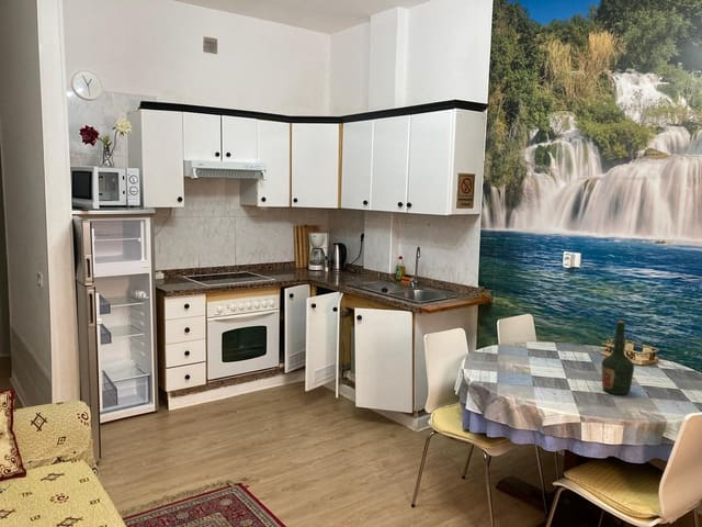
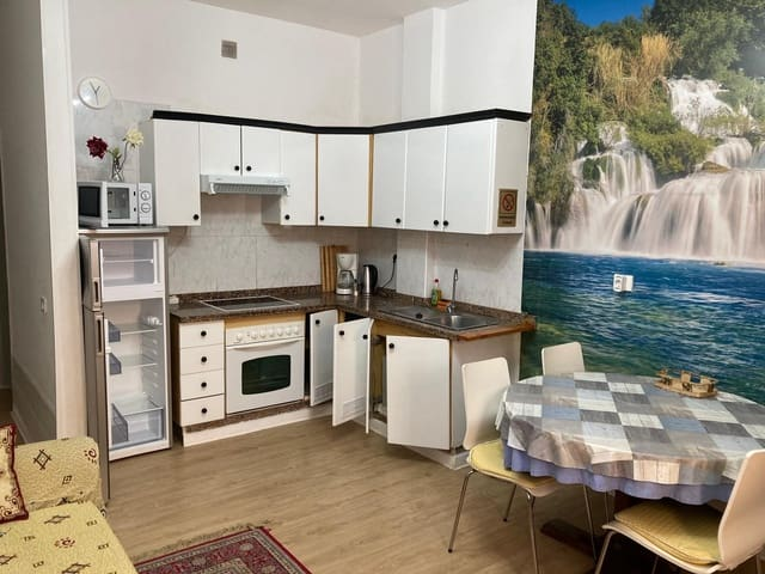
- bottle (618, 356)
